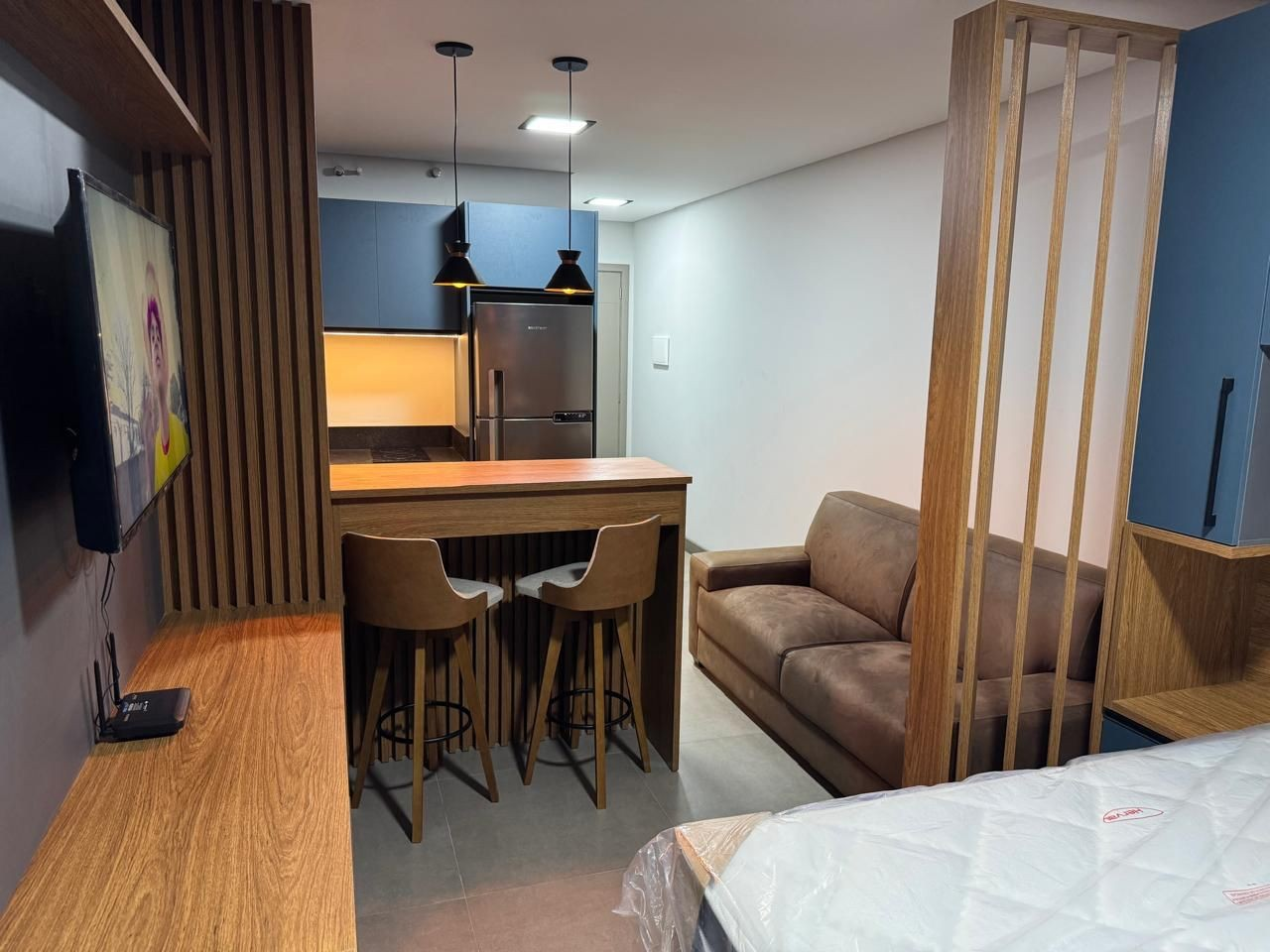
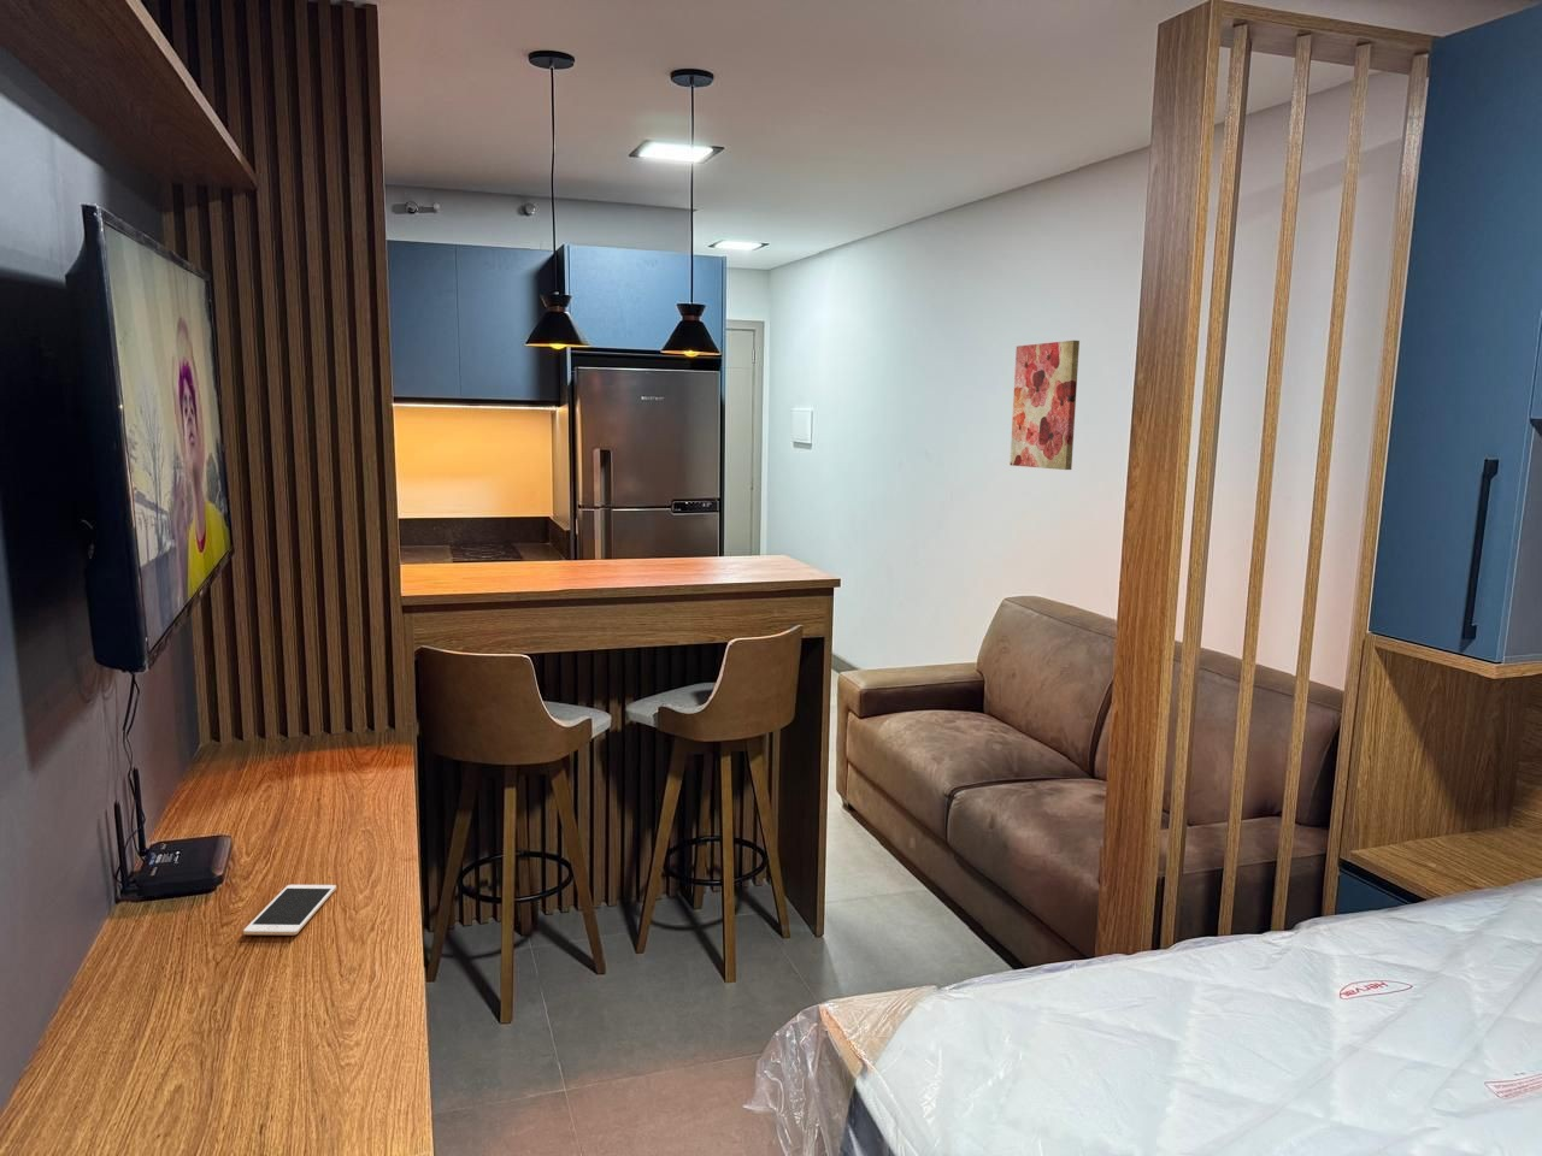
+ cell phone (291, 908)
+ wall art (1042, 406)
